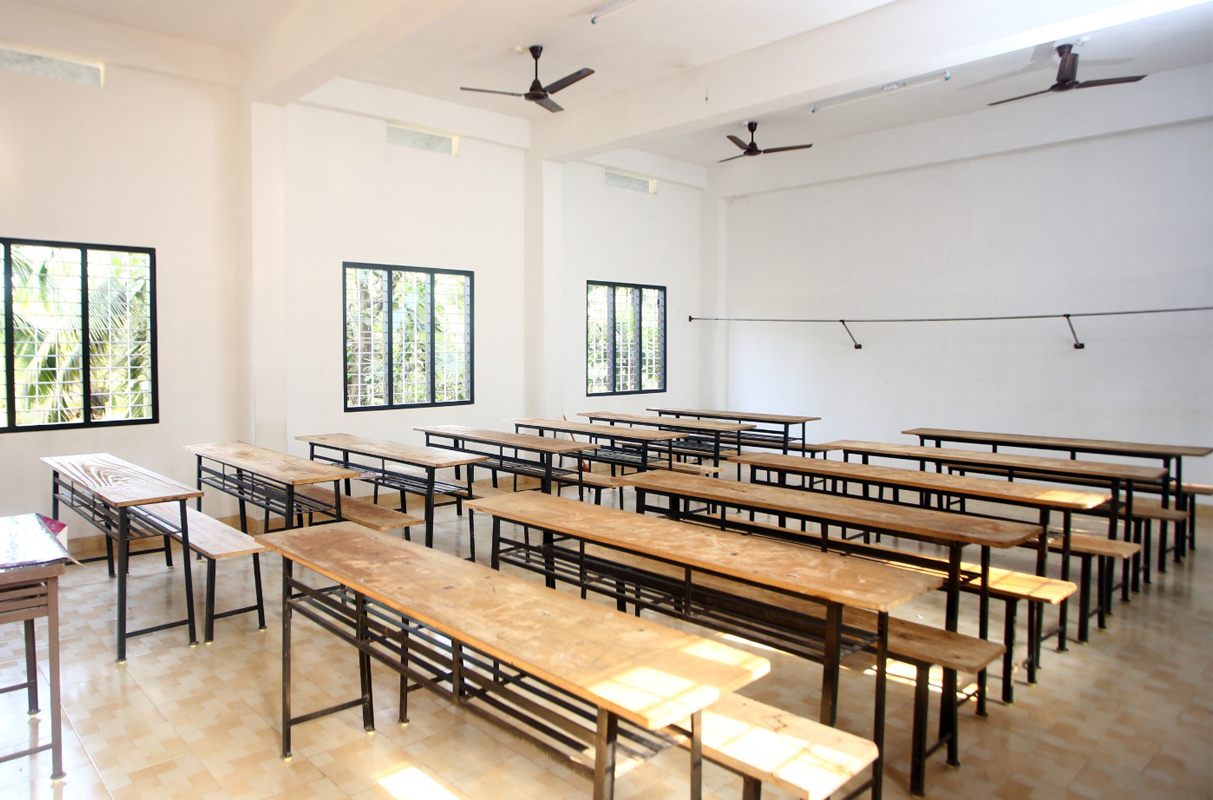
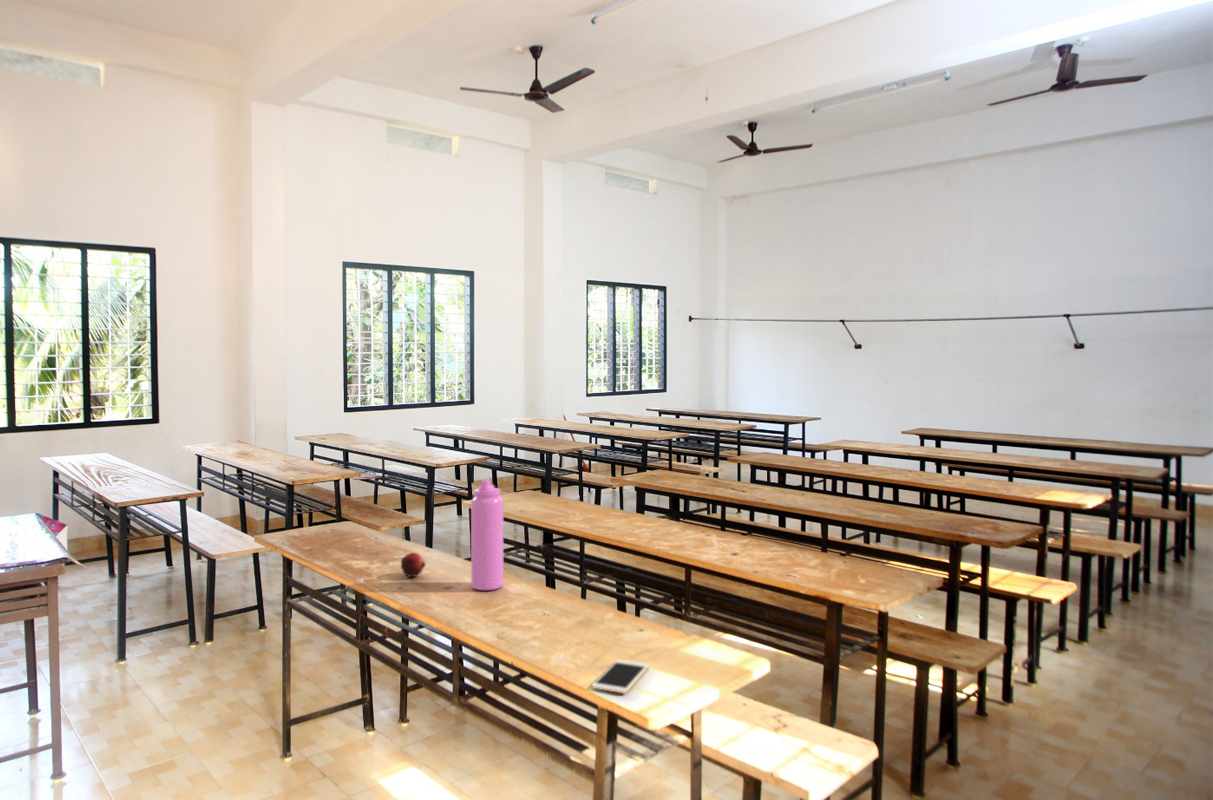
+ water bottle (487, 533)
+ cell phone (621, 675)
+ pomegranate (413, 564)
